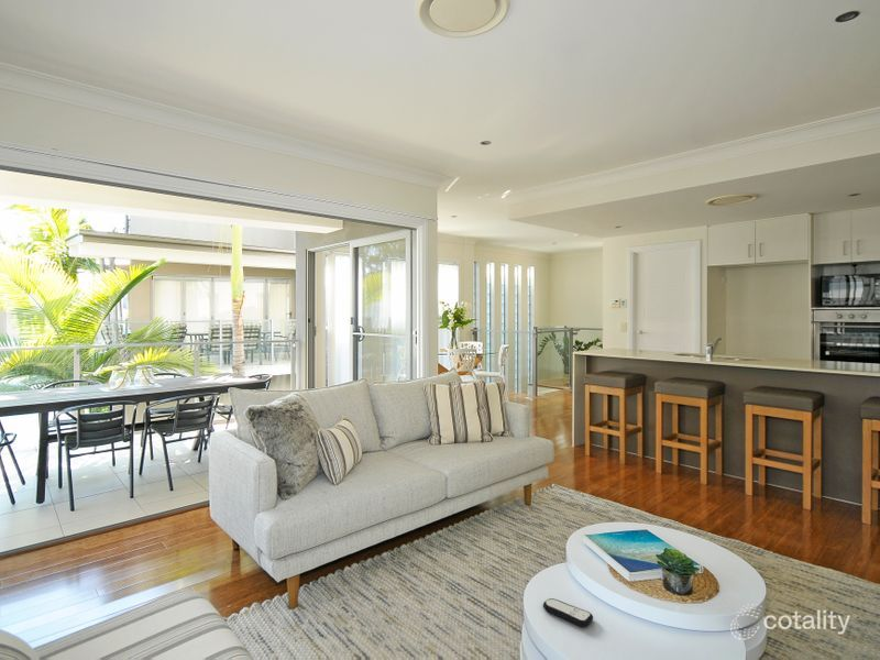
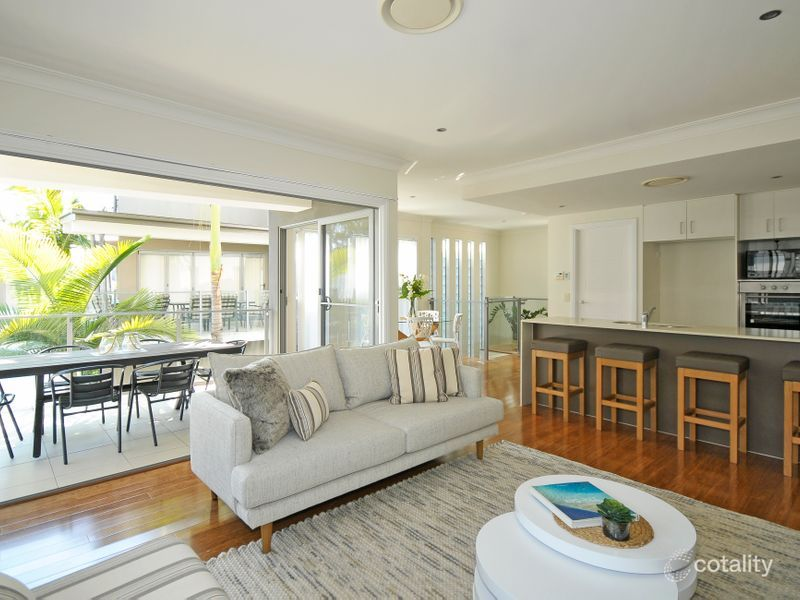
- remote control (566, 610)
